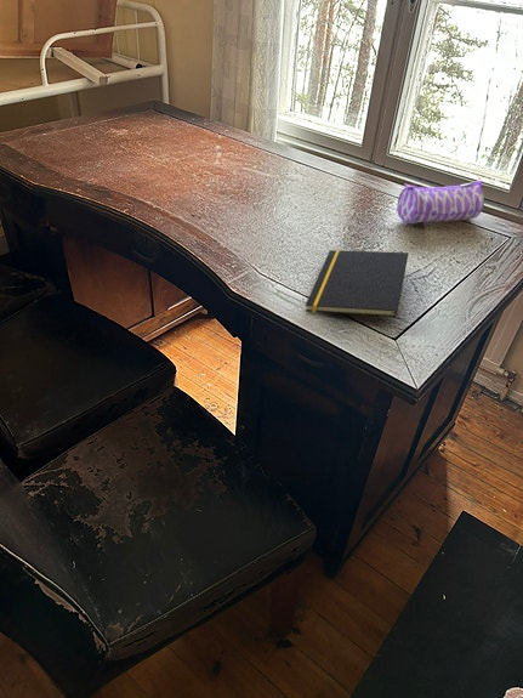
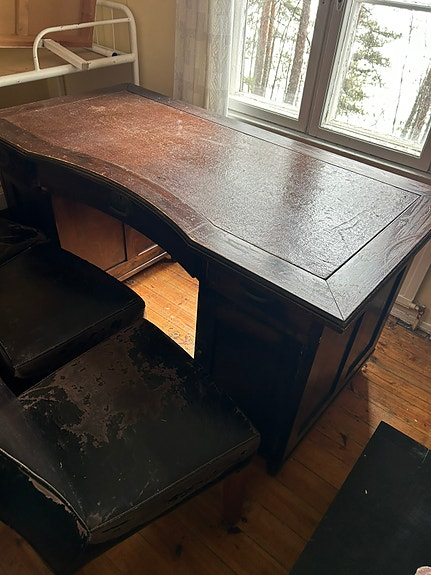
- notepad (359, 280)
- pencil case (442, 202)
